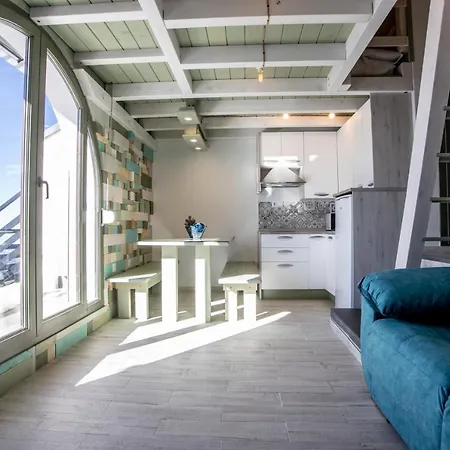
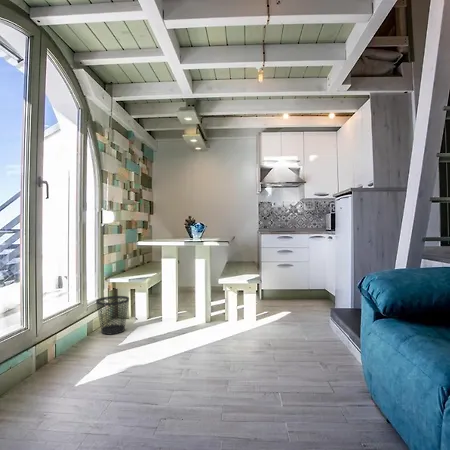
+ wastebasket (113, 315)
